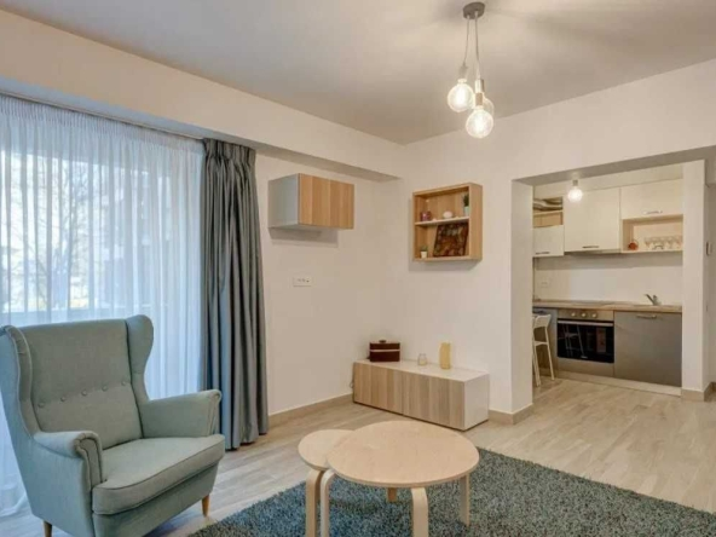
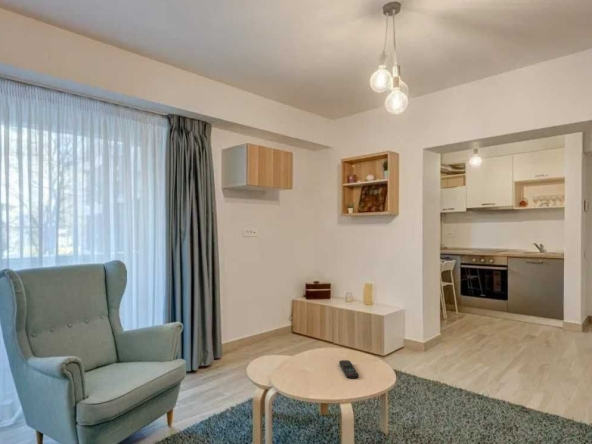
+ remote control (348, 368)
